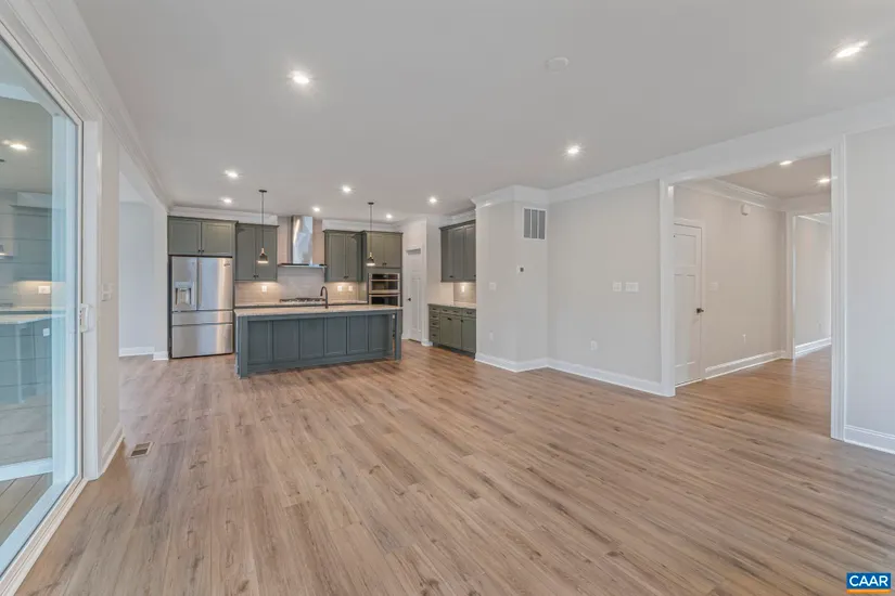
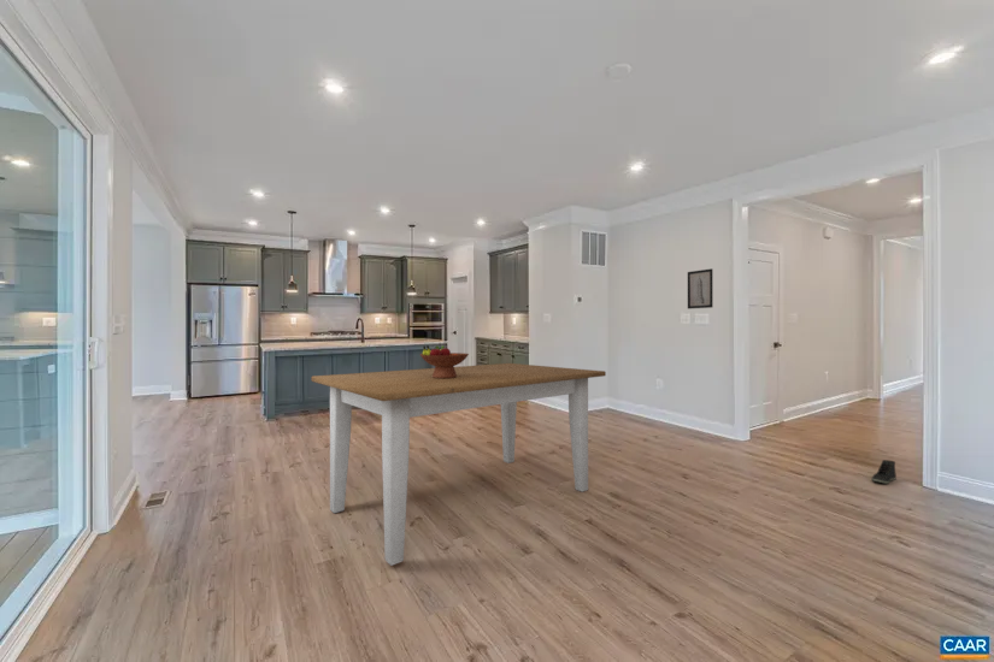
+ table (460, 409)
+ sneaker (882, 471)
+ fruit bowl (443, 360)
+ wall art (699, 289)
